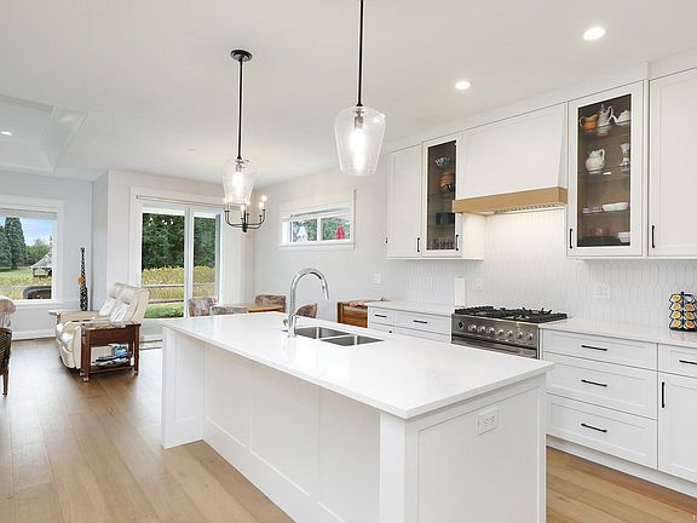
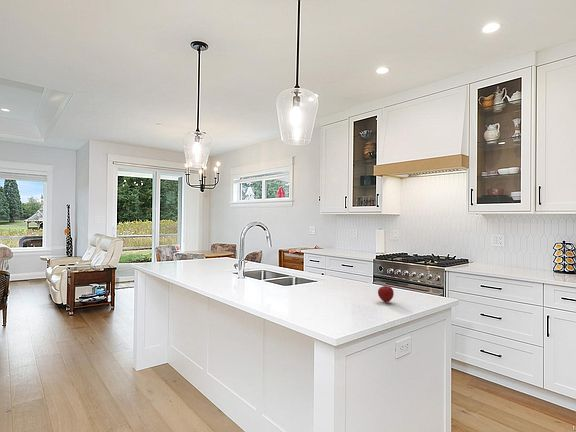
+ apple (385, 293)
